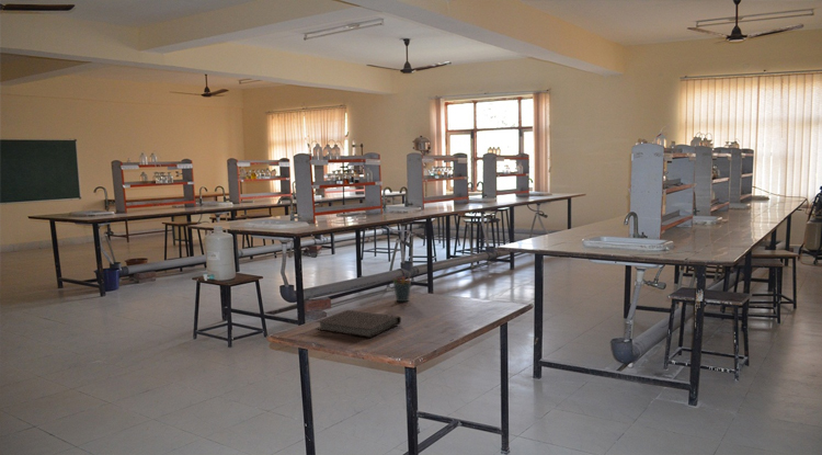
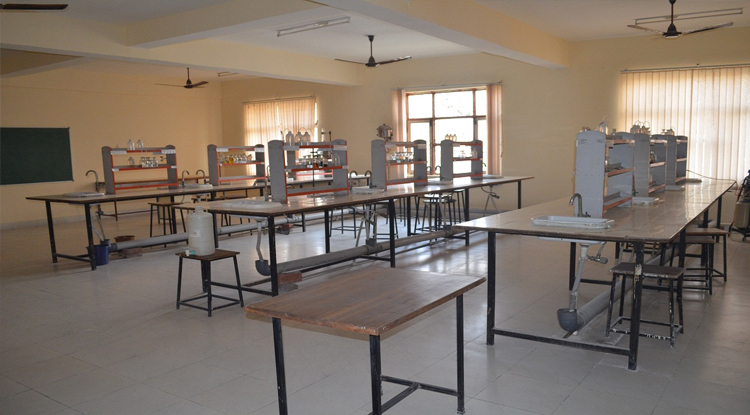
- pen holder (402, 286)
- notebook (358, 322)
